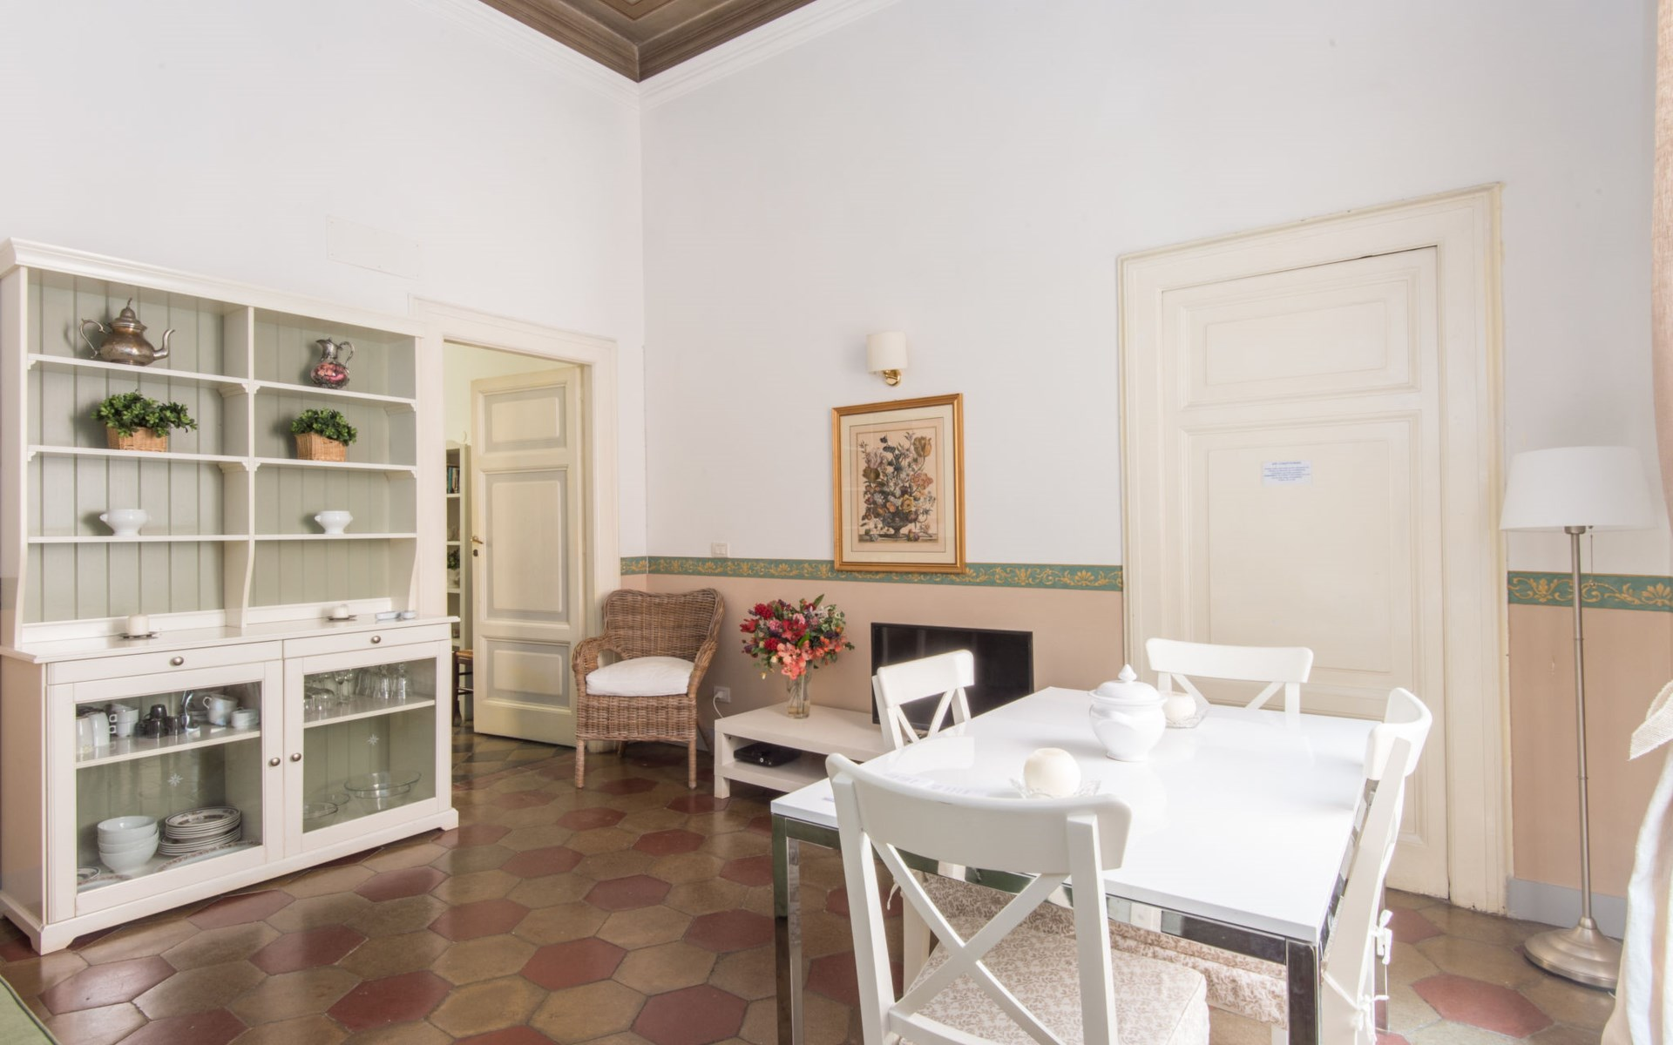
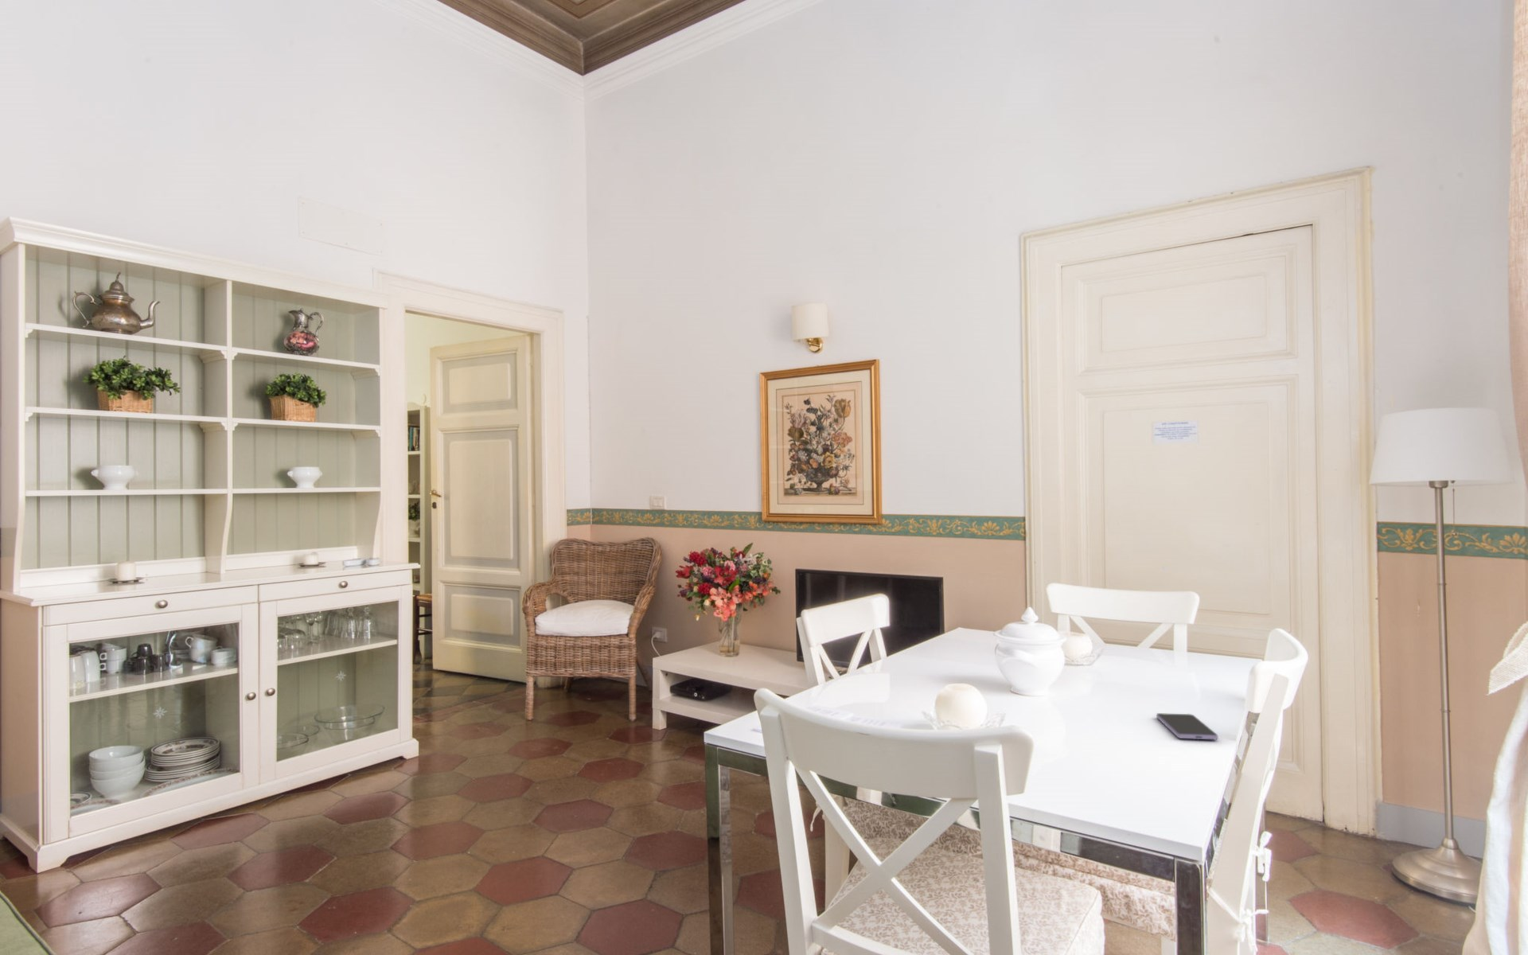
+ smartphone (1186, 726)
